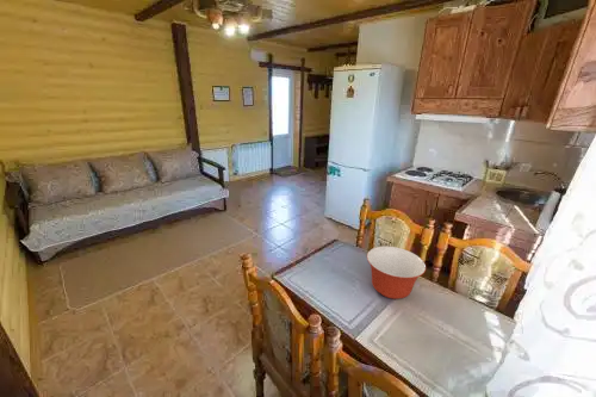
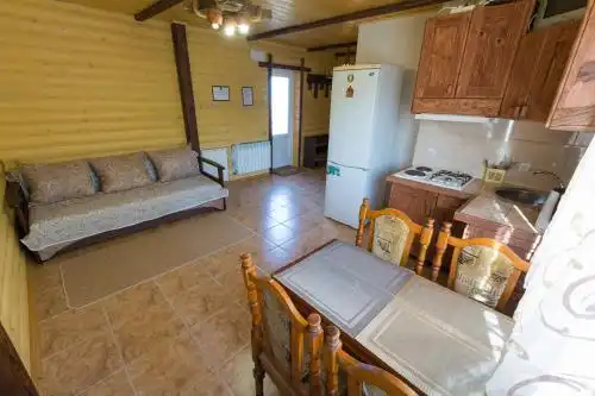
- mixing bowl (392, 274)
